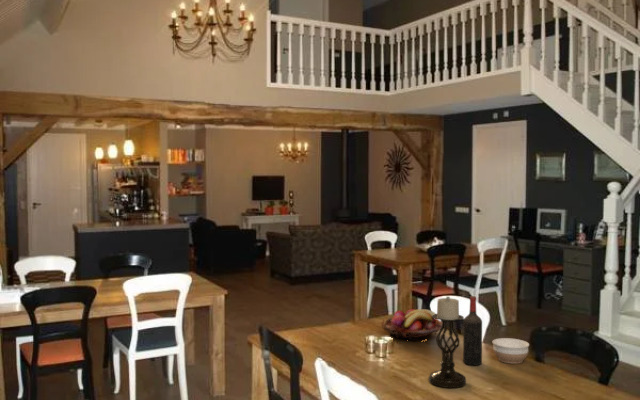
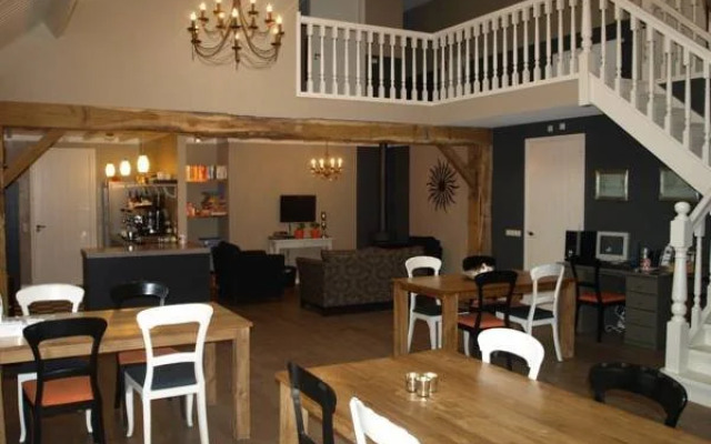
- bowl (510, 351)
- wine bottle (472, 329)
- candle holder (448, 339)
- fruit basket (412, 322)
